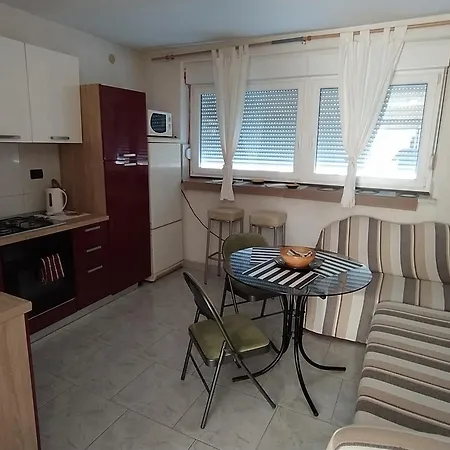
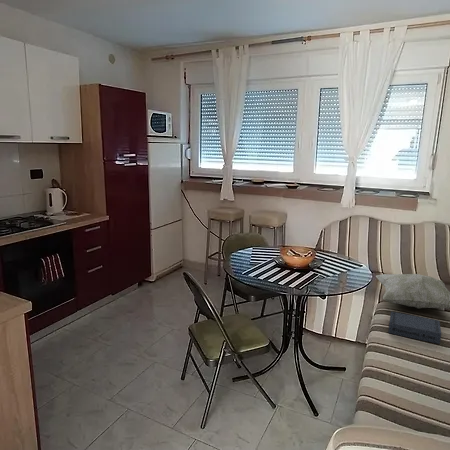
+ book (413, 326)
+ decorative pillow (415, 290)
